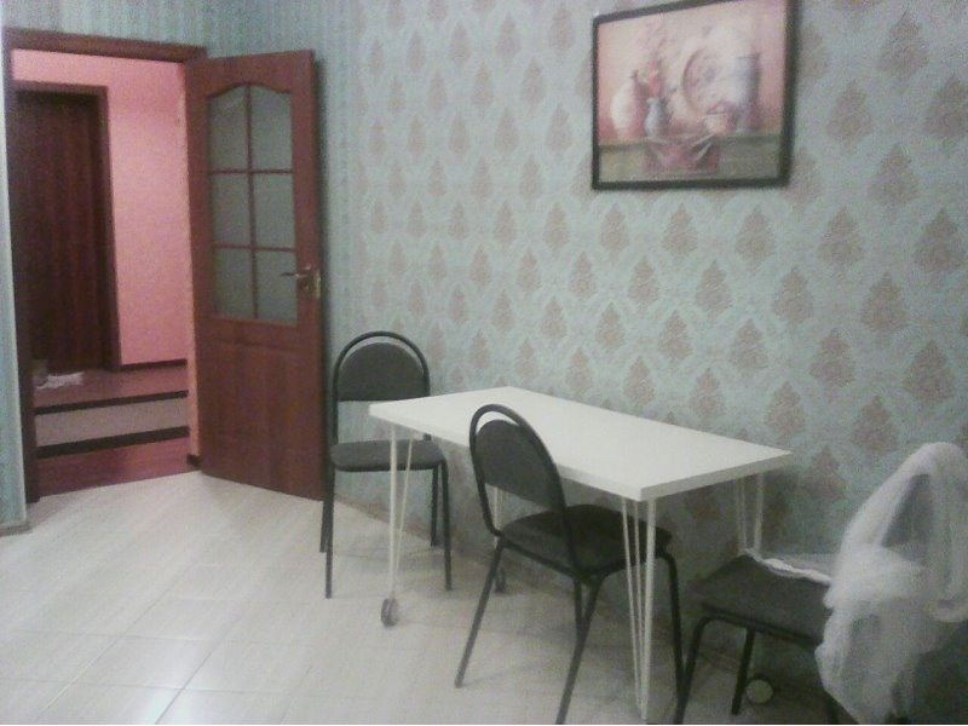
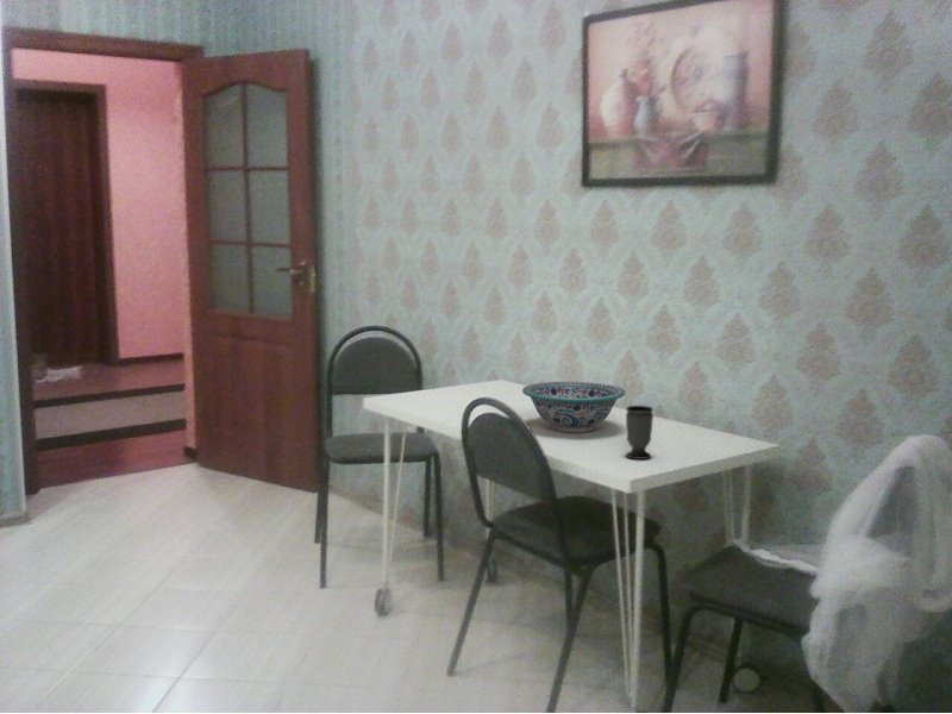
+ cup (639, 432)
+ decorative bowl (572, 408)
